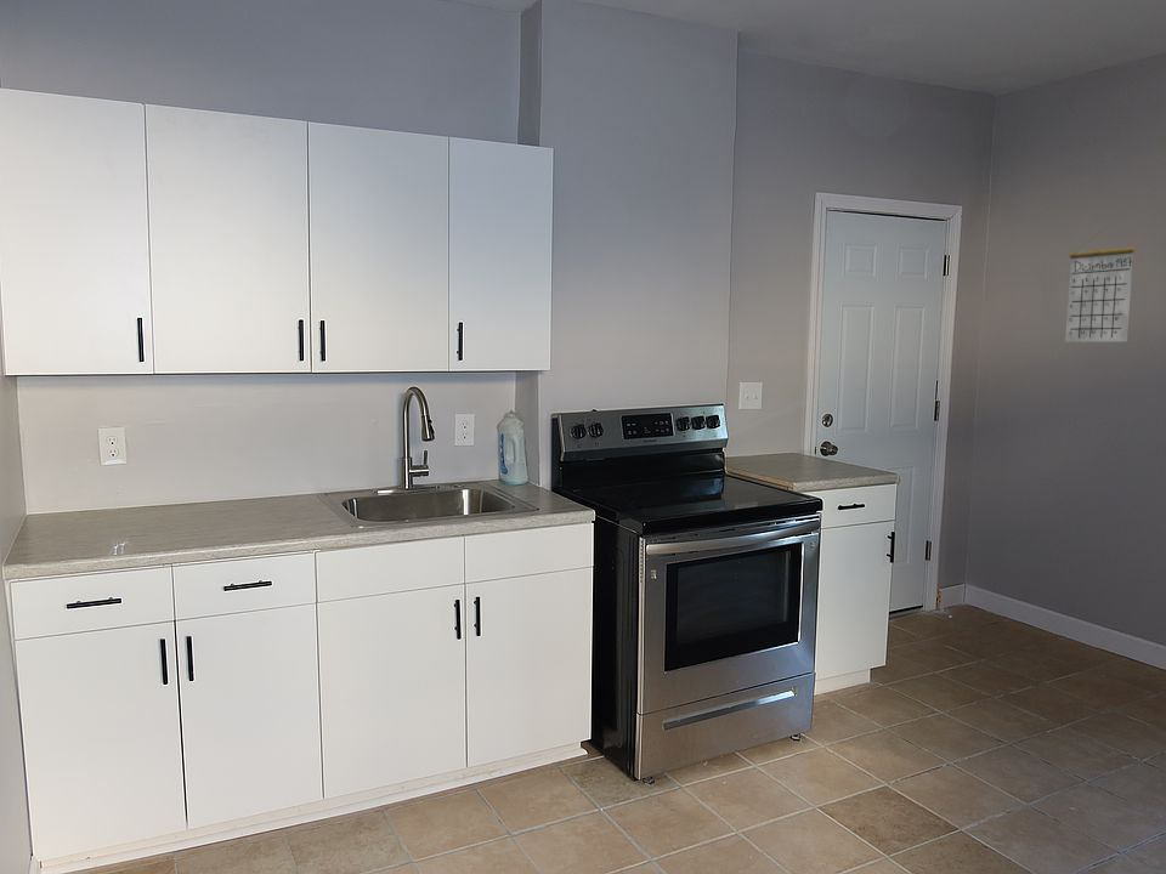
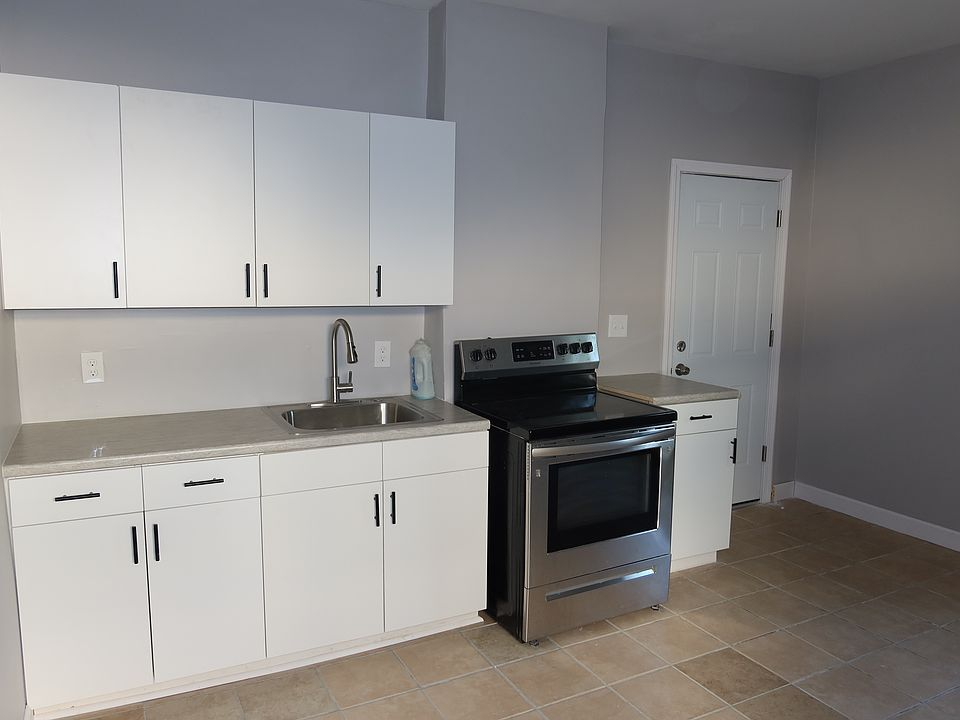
- calendar (1099, 284)
